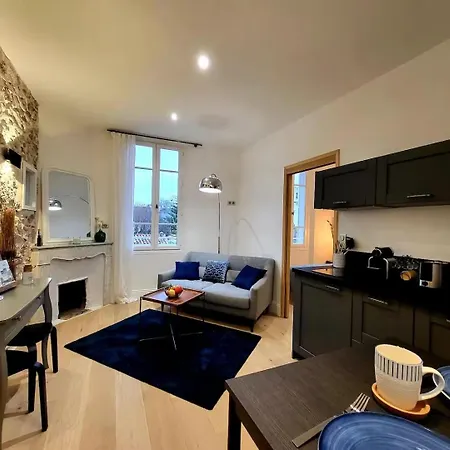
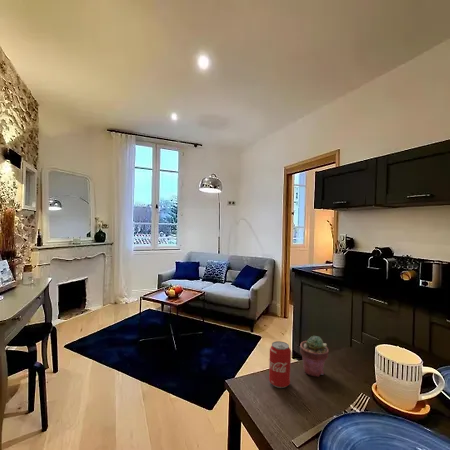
+ beverage can (279, 363)
+ potted succulent (313, 354)
